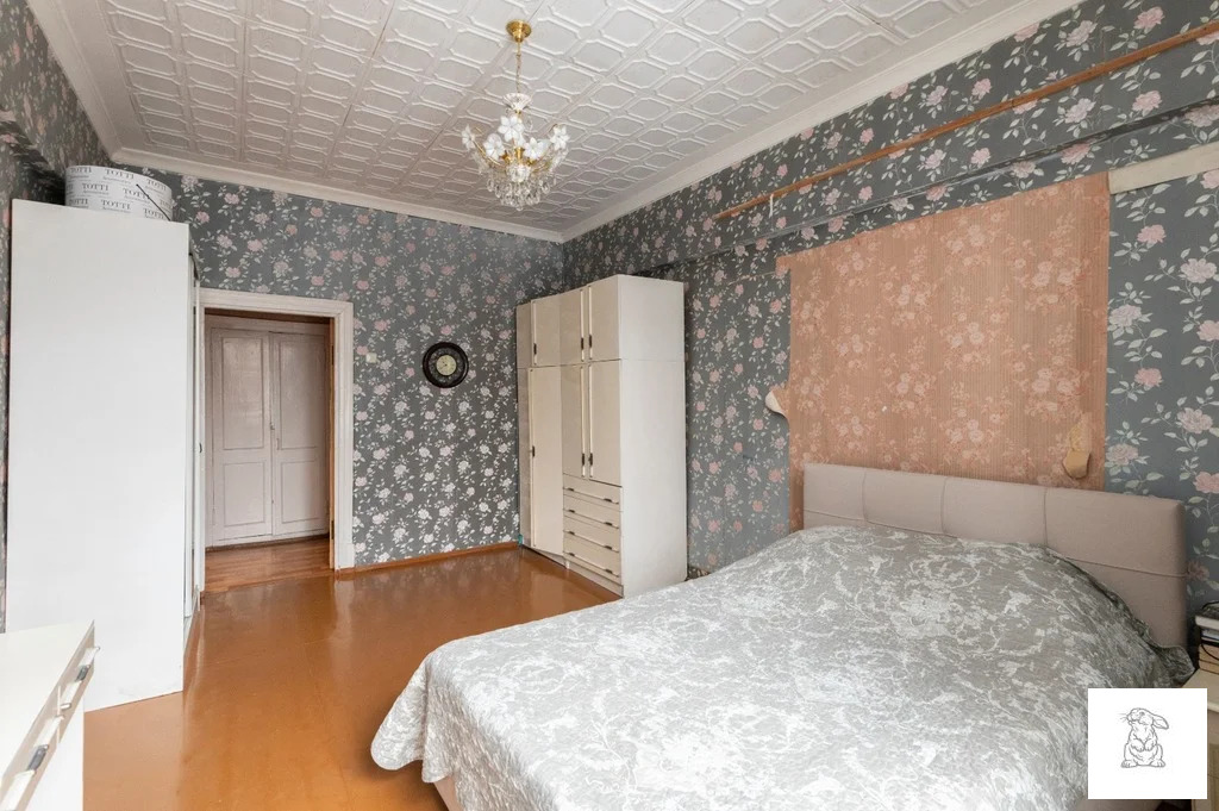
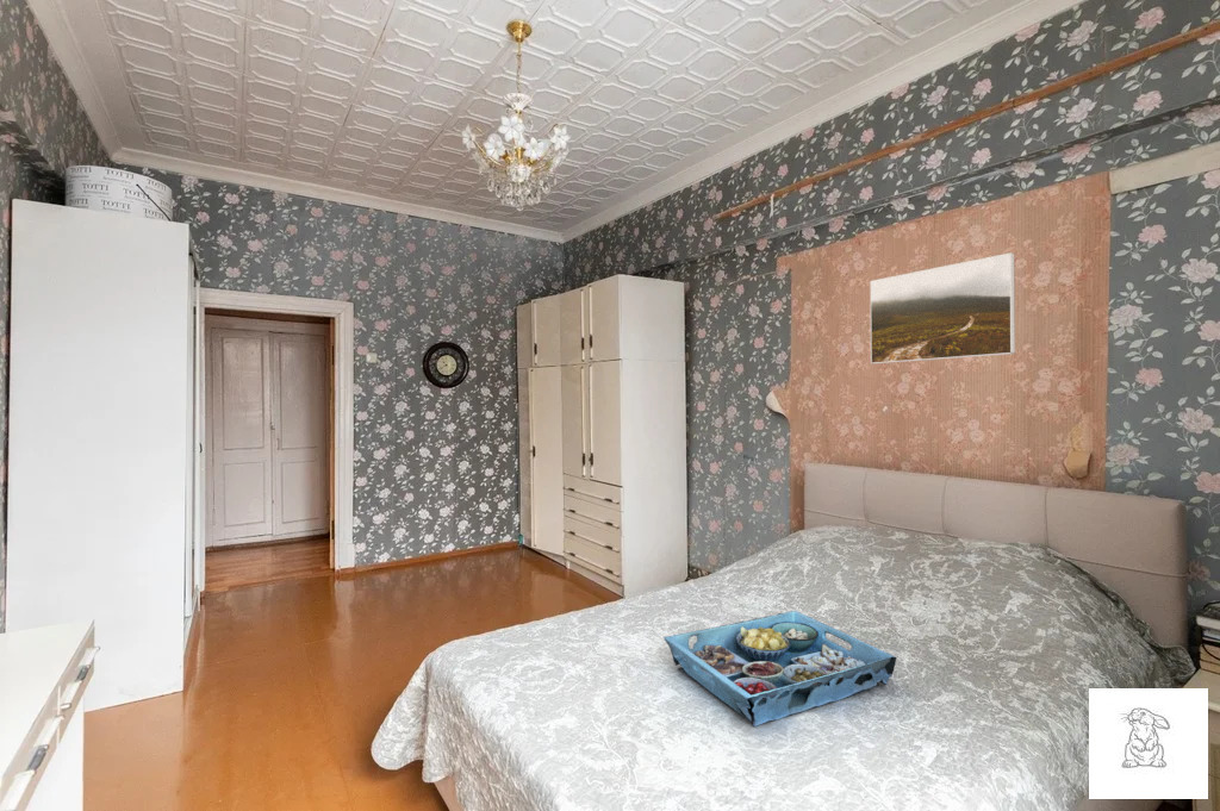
+ serving tray (774, 657)
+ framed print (935, 313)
